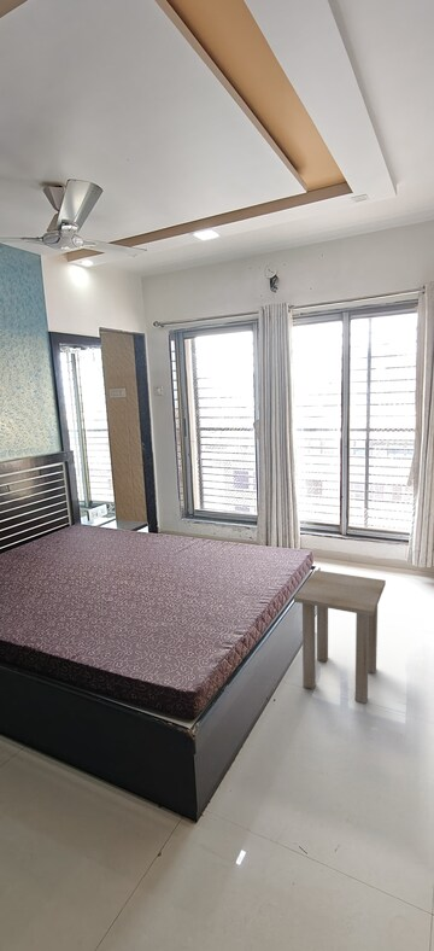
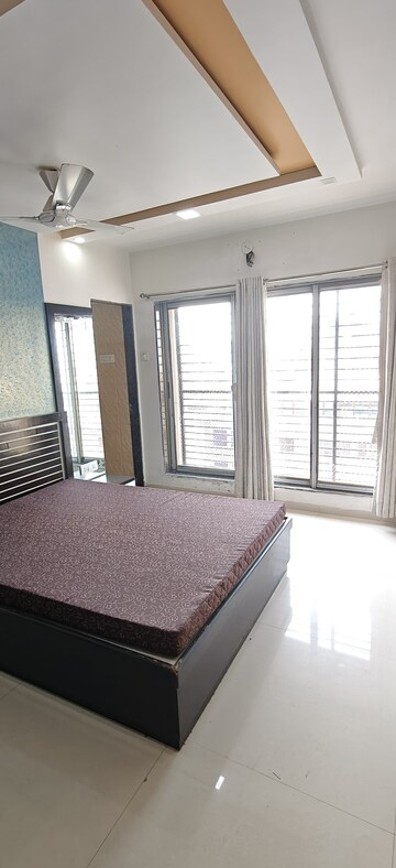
- side table (327, 634)
